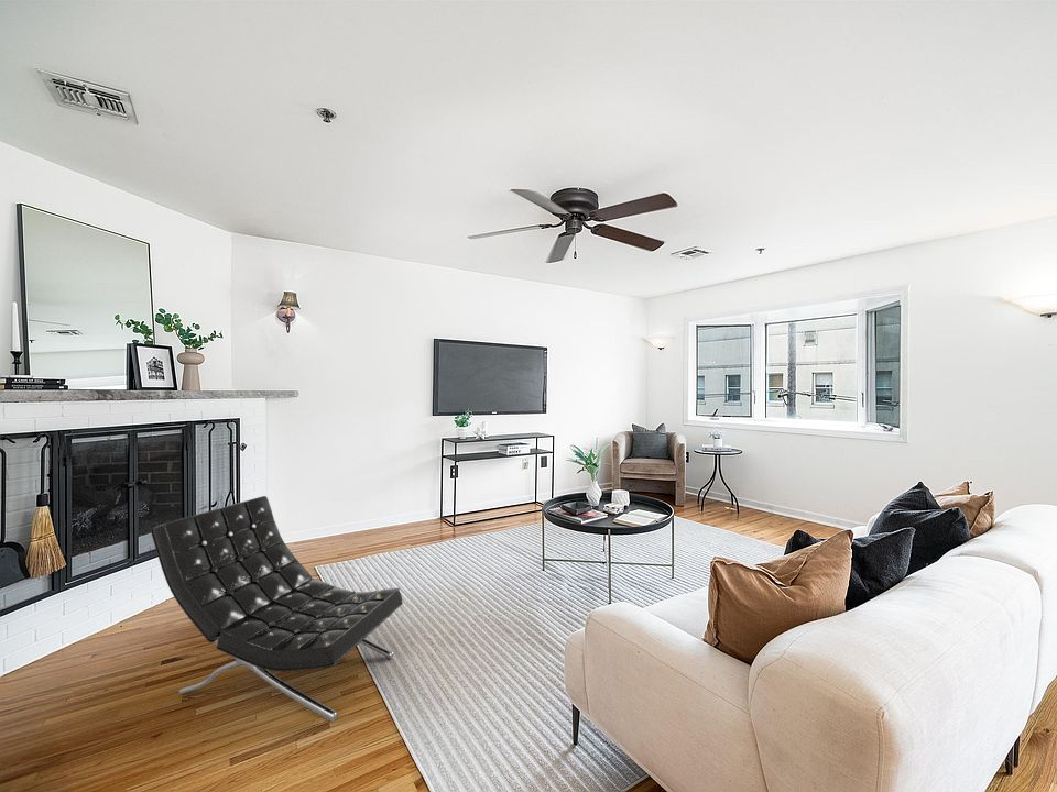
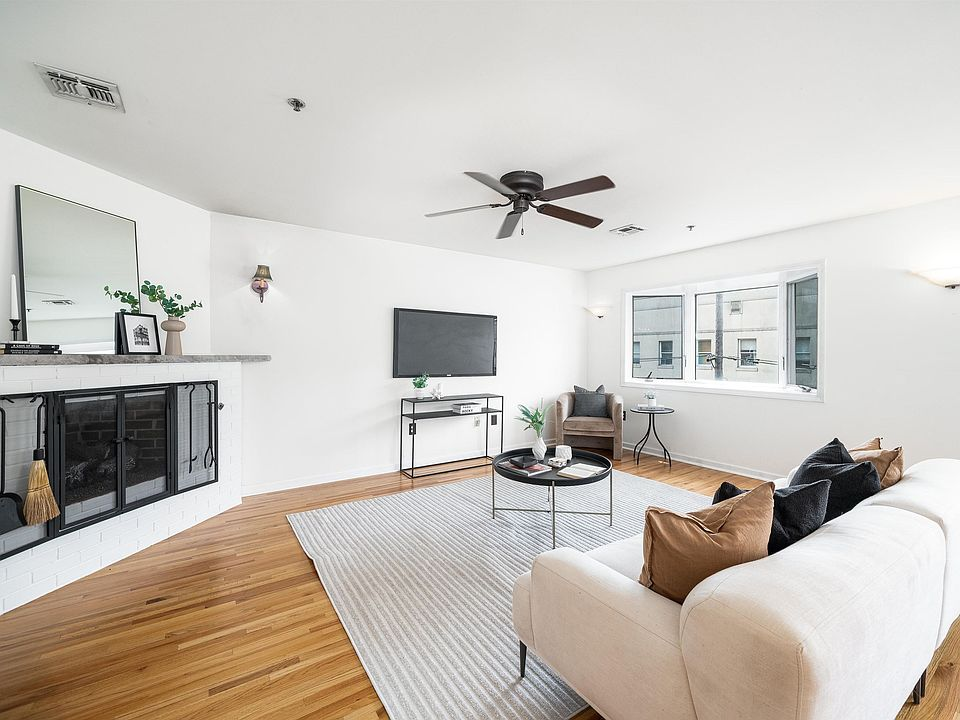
- lounge chair (284, 593)
